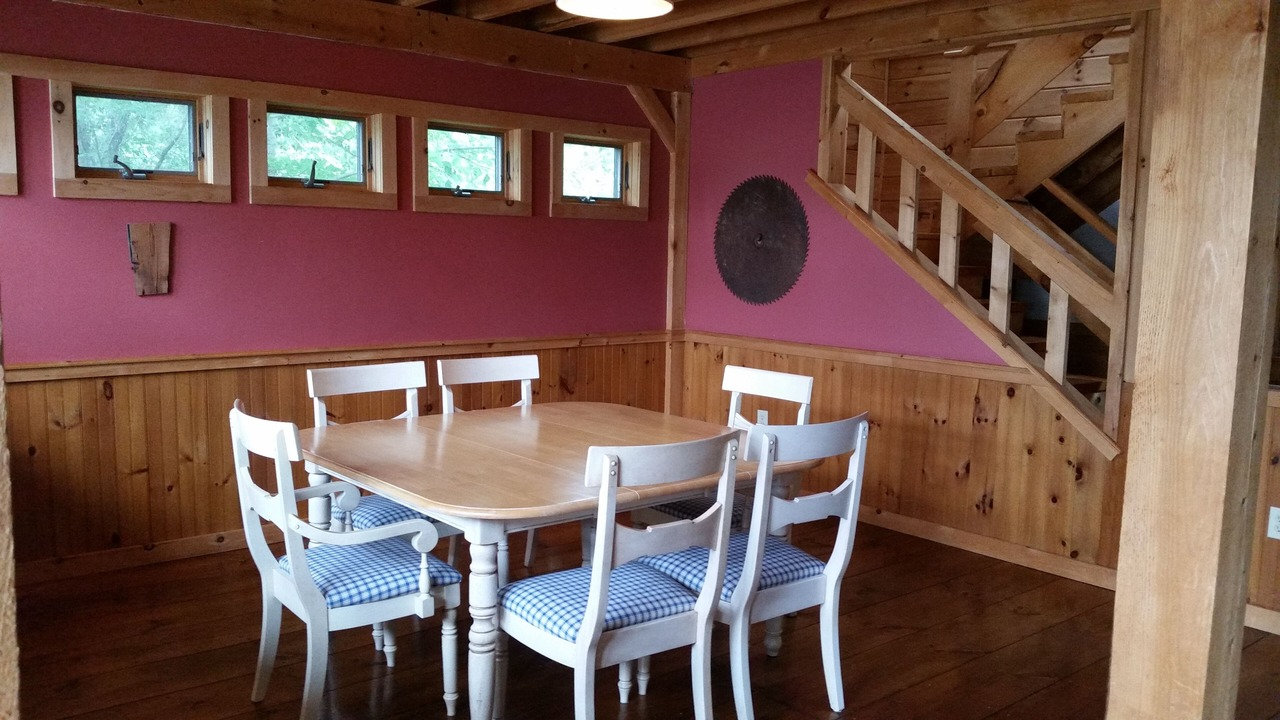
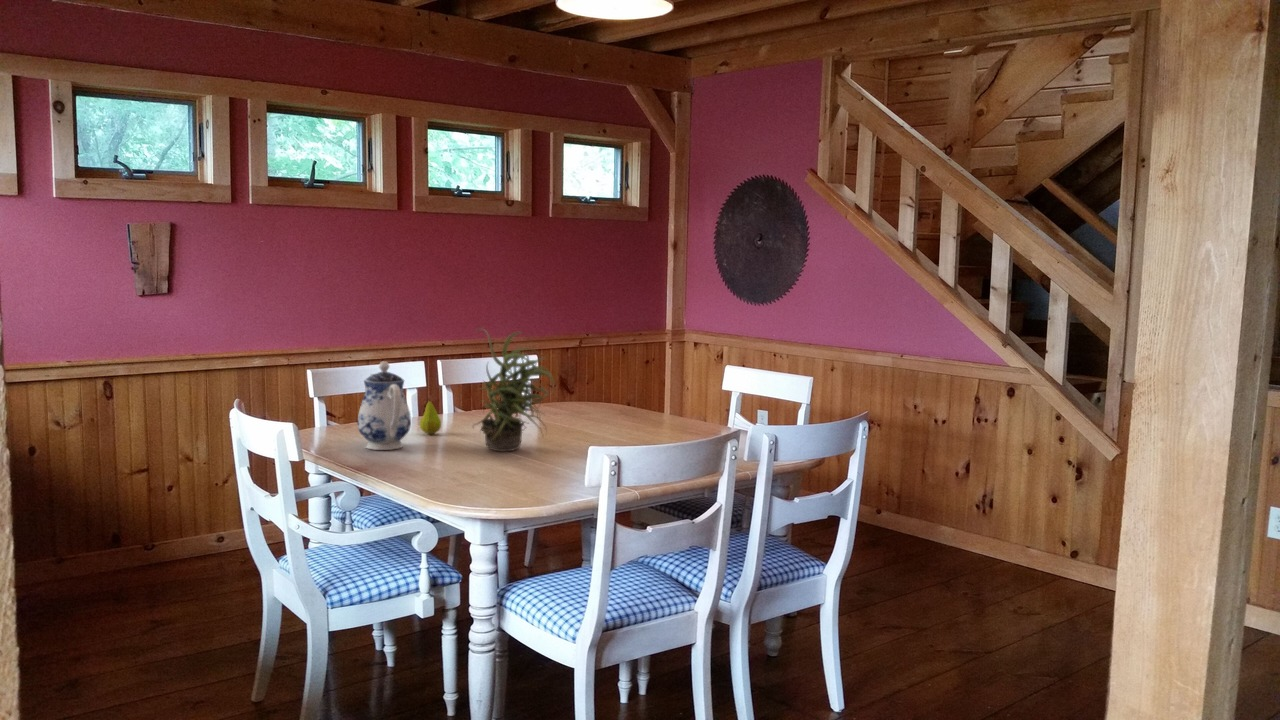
+ potted plant (512, 389)
+ teapot (384, 404)
+ fruit (430, 414)
